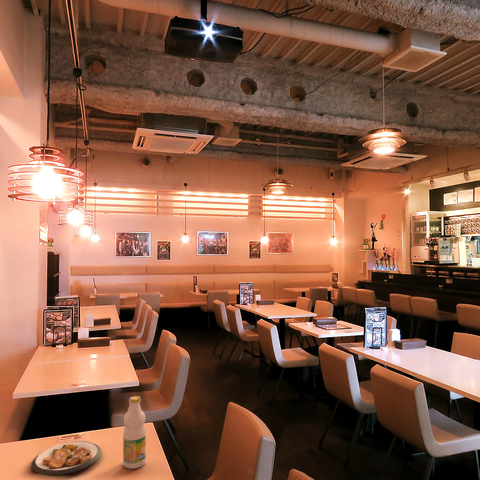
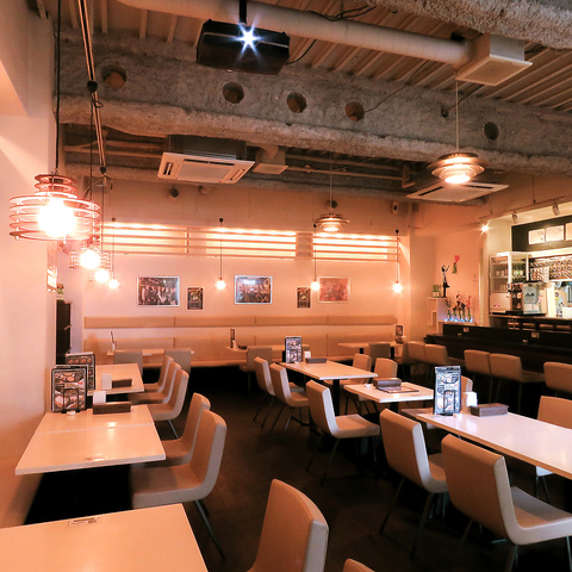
- bottle (134, 430)
- plate (67, 455)
